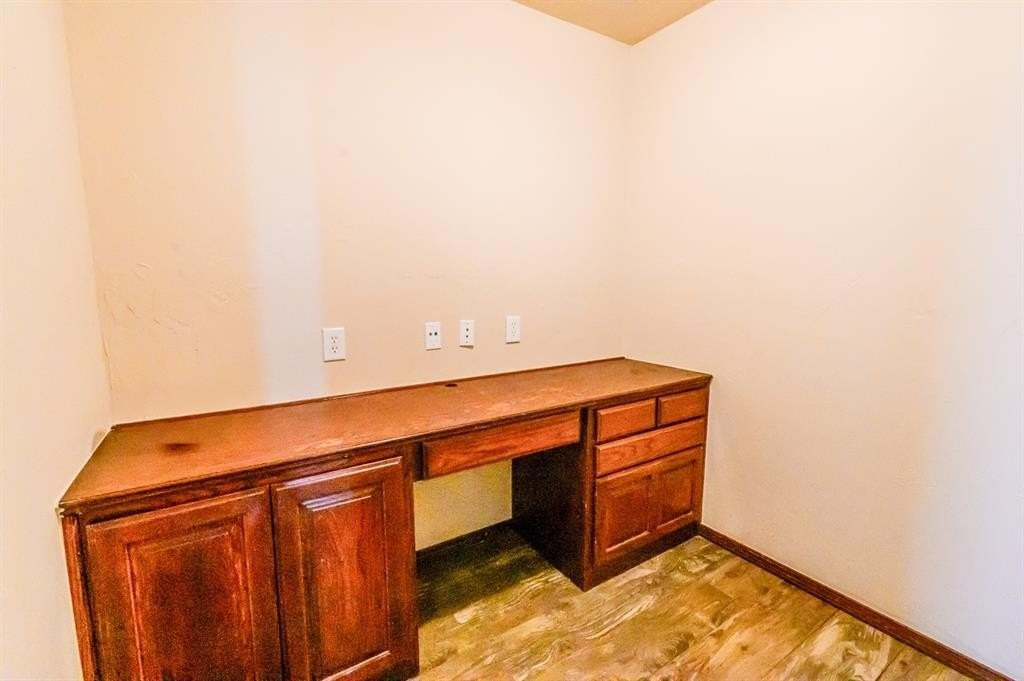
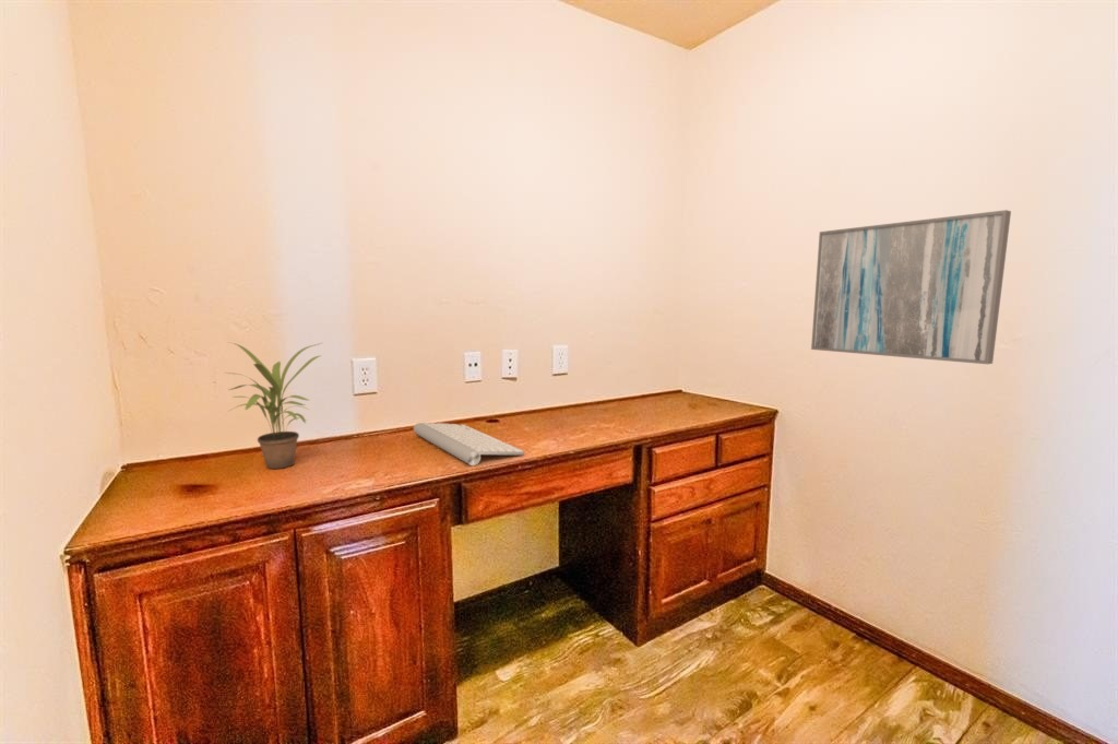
+ wall art (896, 290)
+ computer keyboard (465, 438)
+ potted plant (281, 403)
